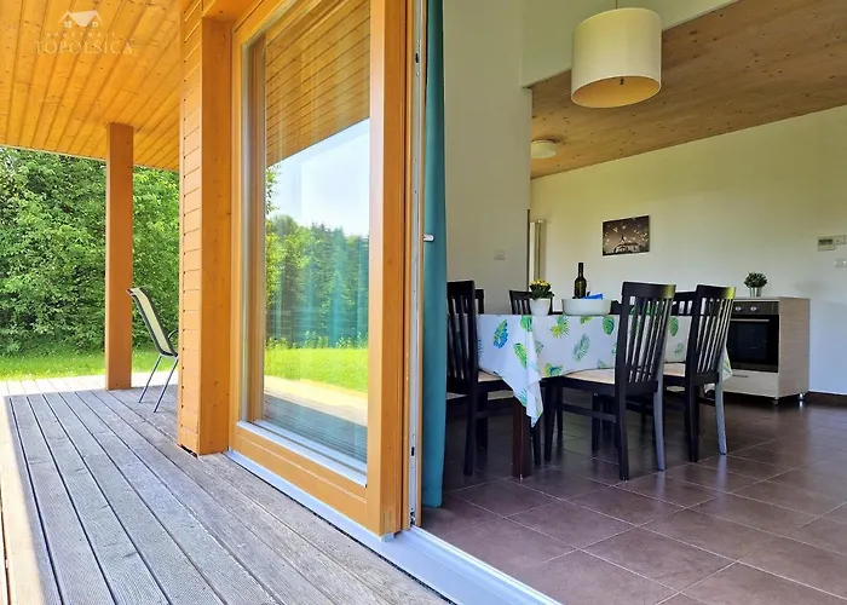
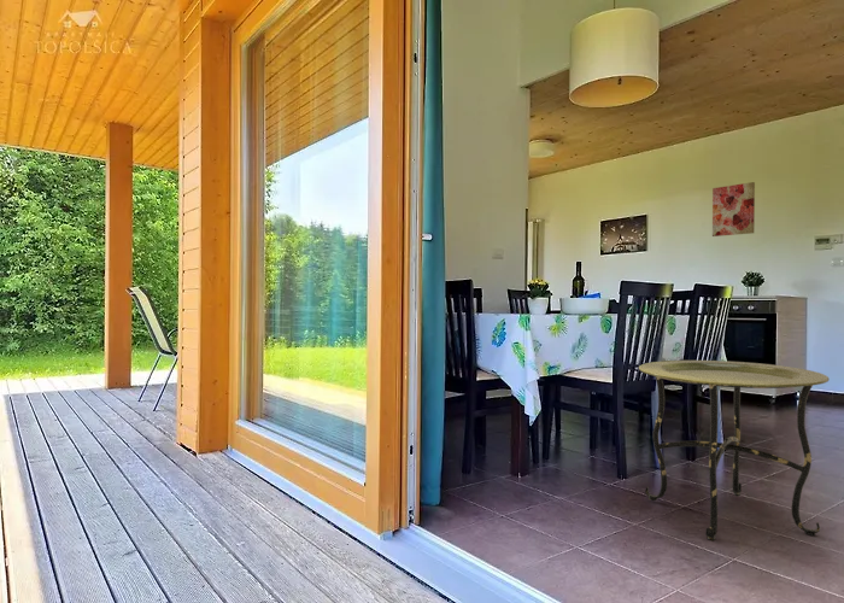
+ wall art (732, 210)
+ side table (726, 443)
